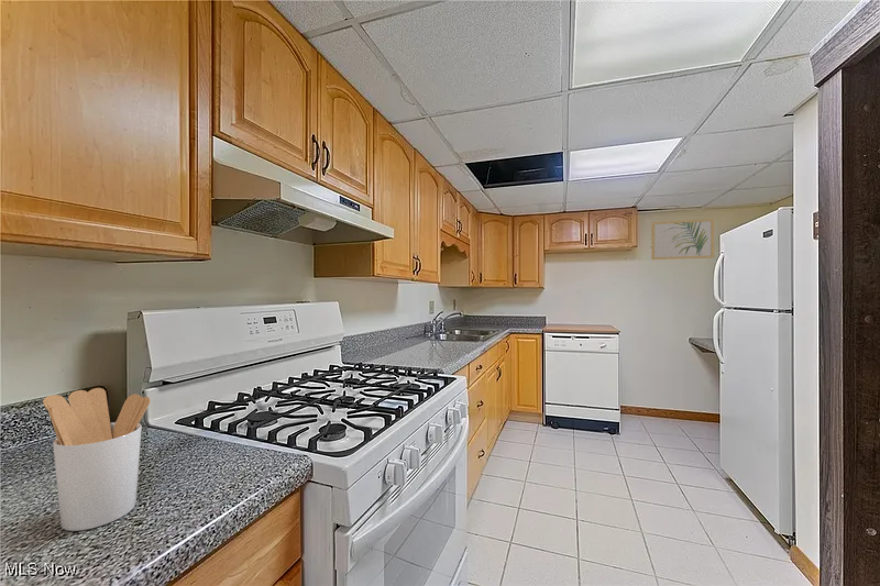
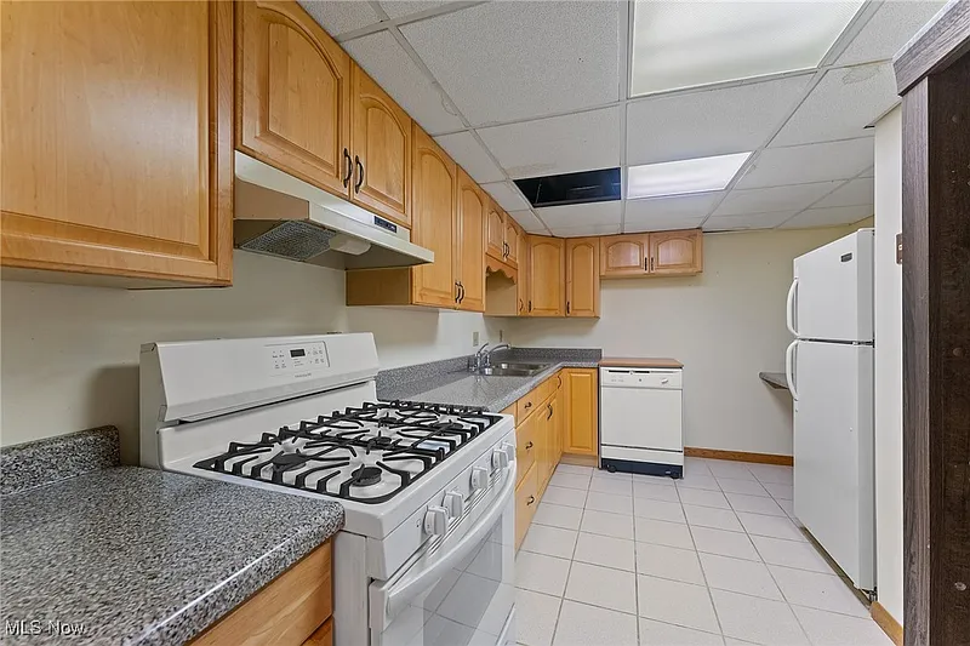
- utensil holder (91, 450)
- wall art (681, 240)
